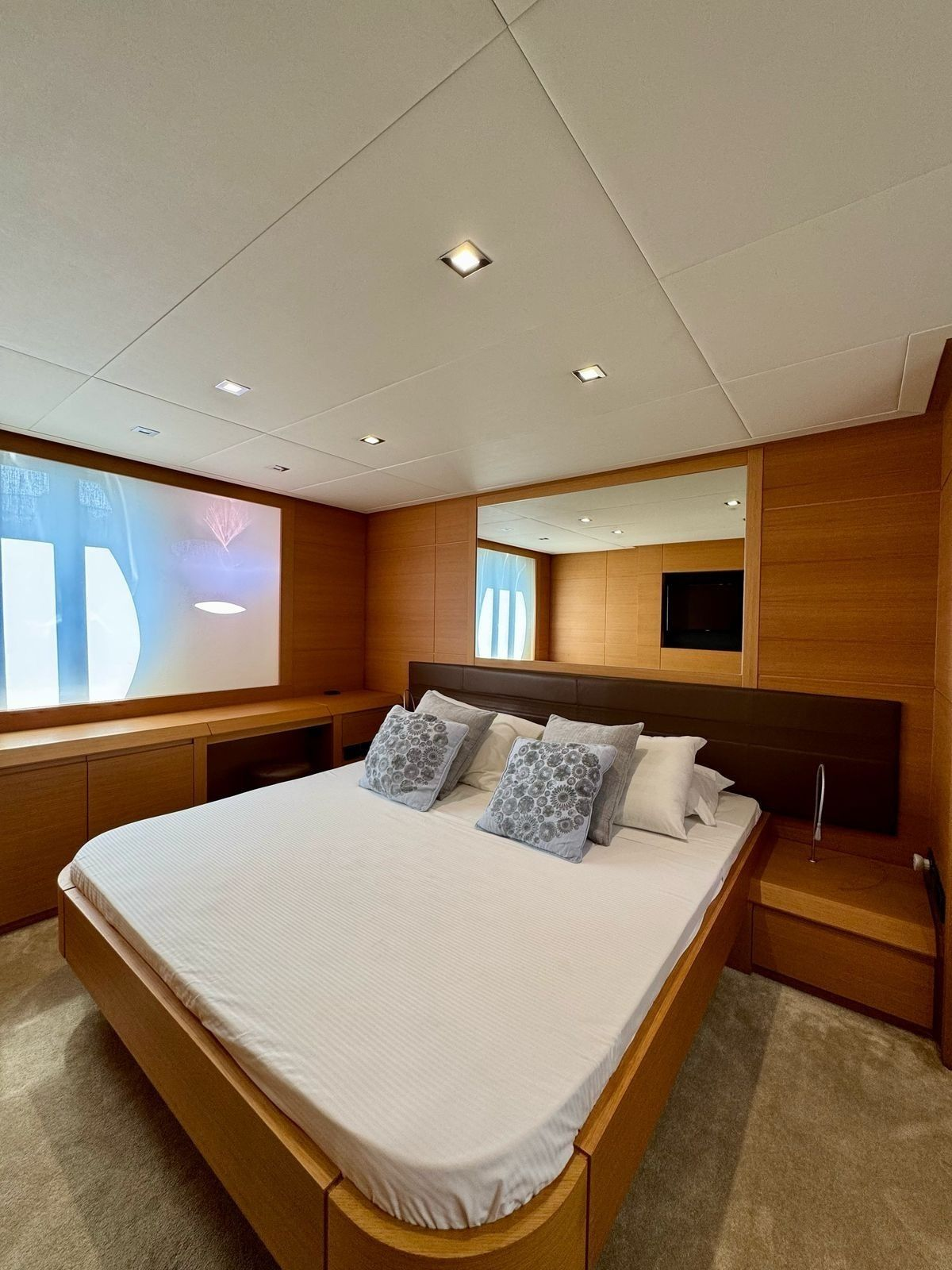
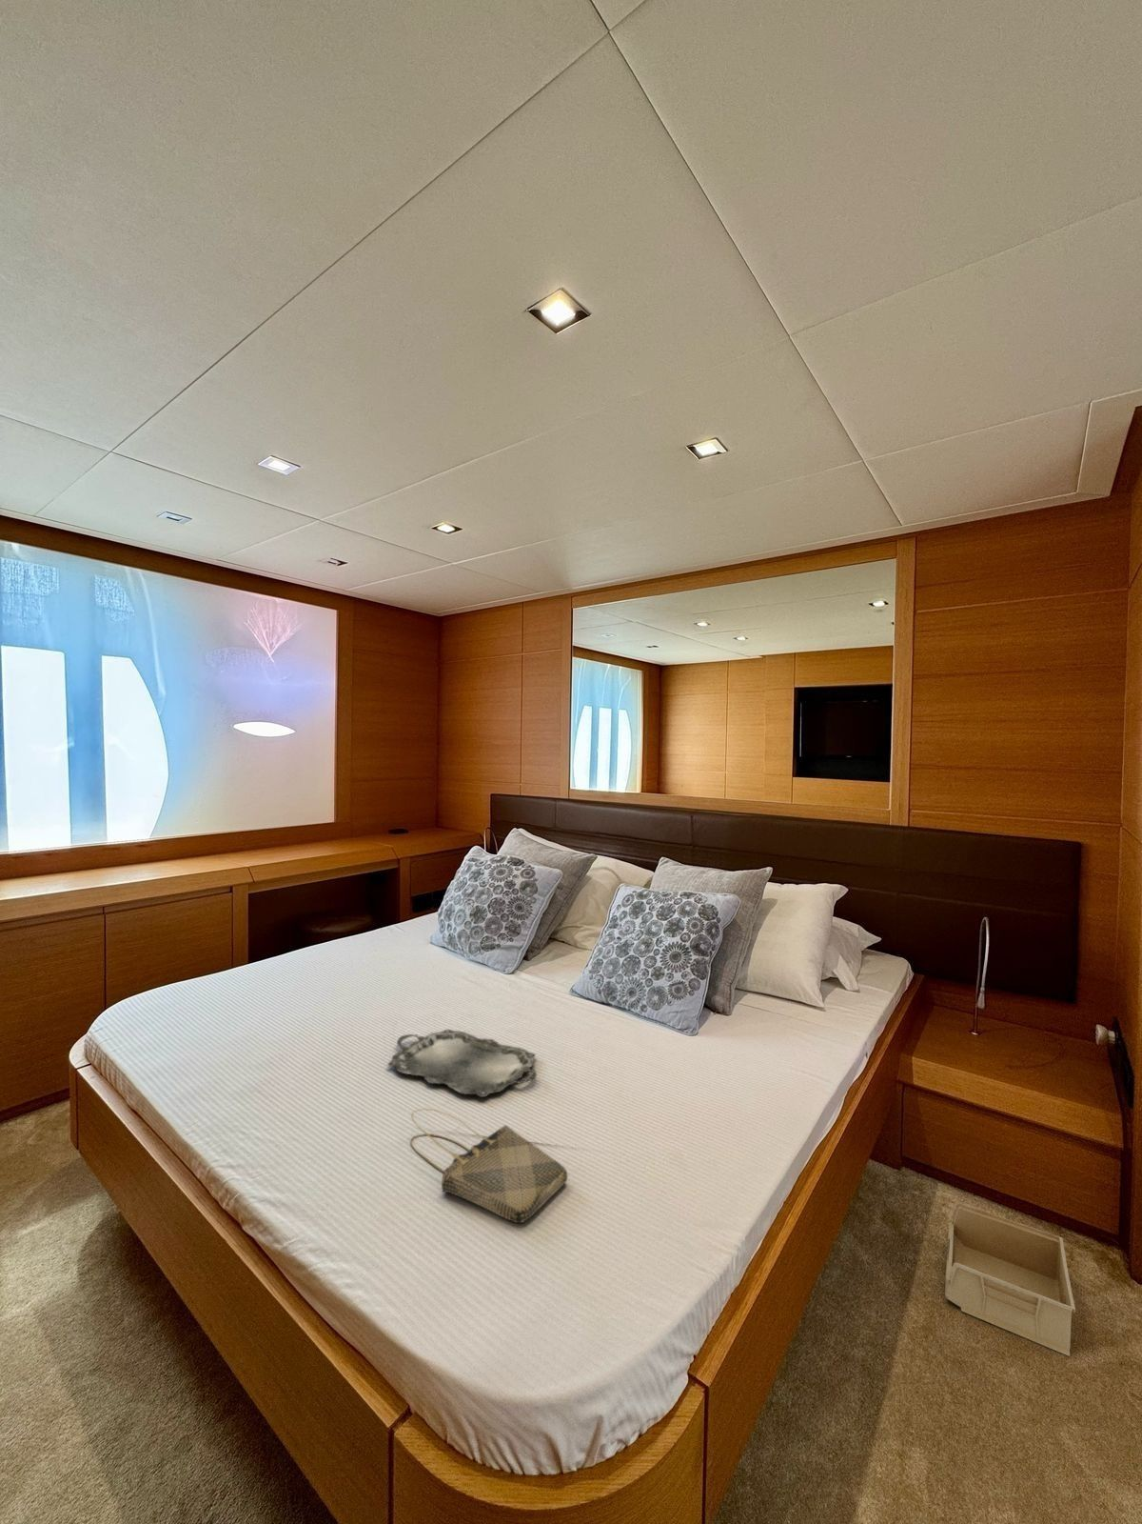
+ tote bag (476, 1152)
+ storage bin (1005, 1270)
+ serving tray (463, 1060)
